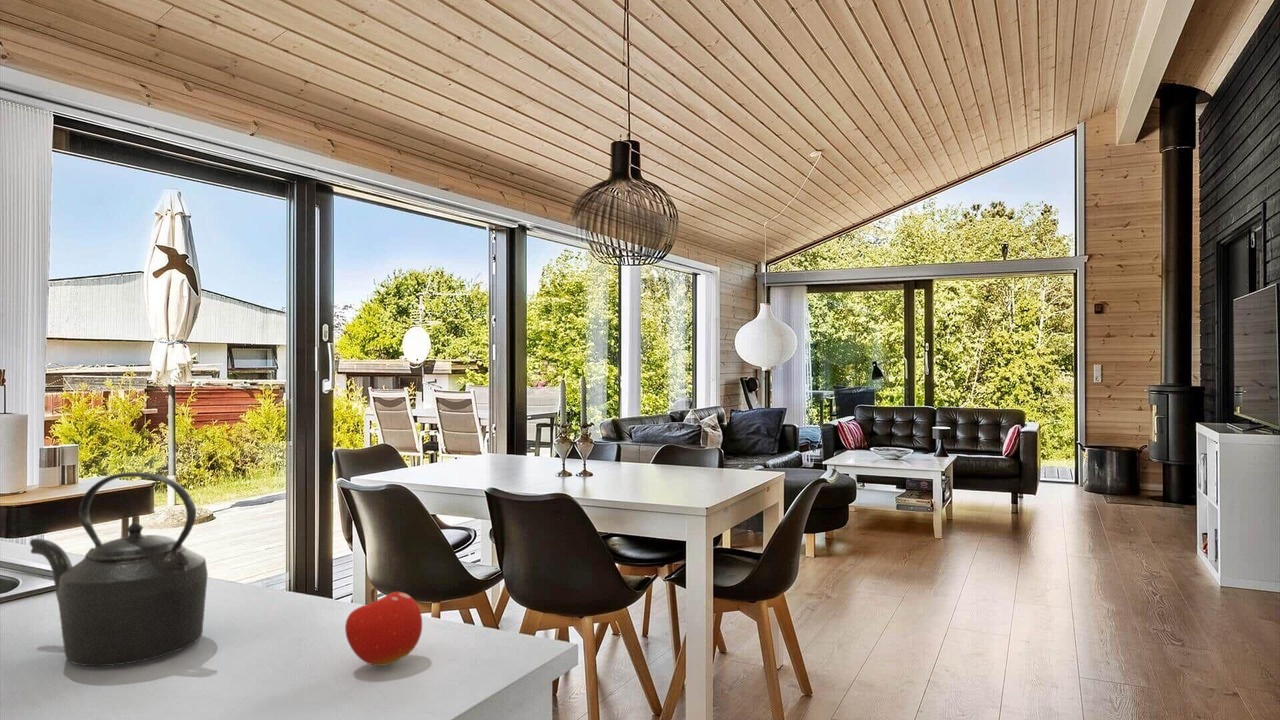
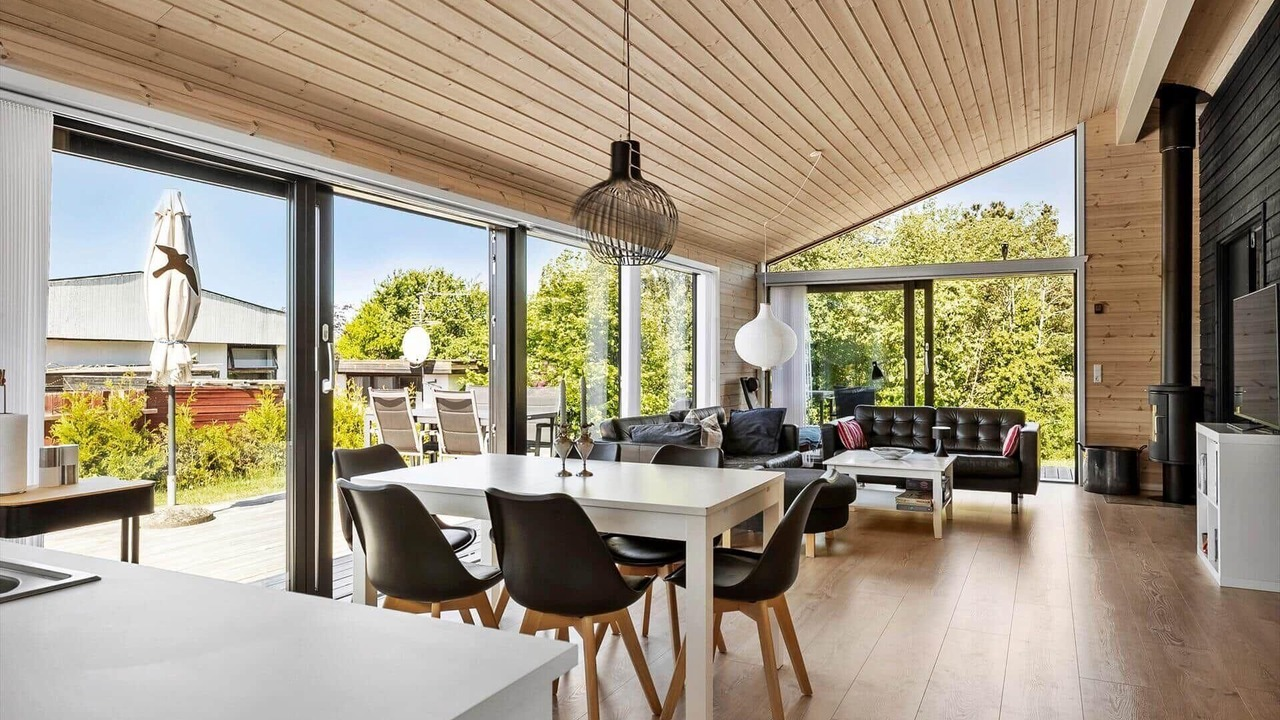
- kettle (109, 557)
- fruit (384, 626)
